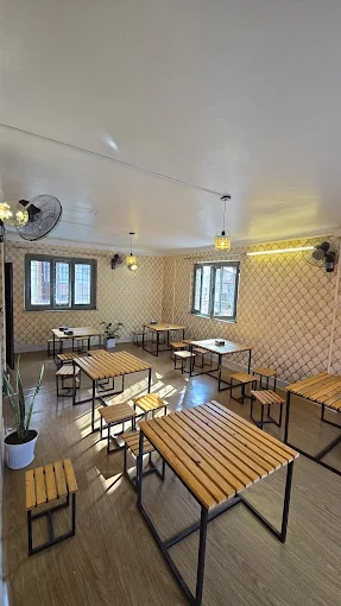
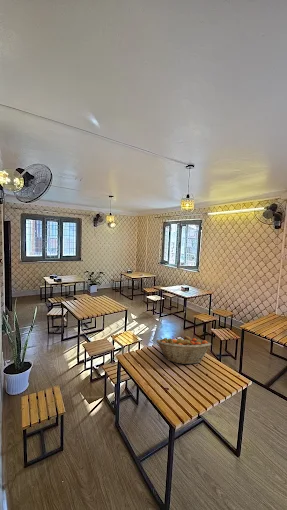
+ fruit basket (183, 346)
